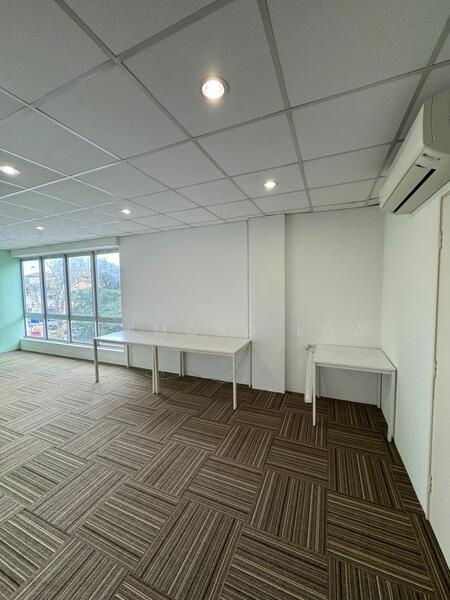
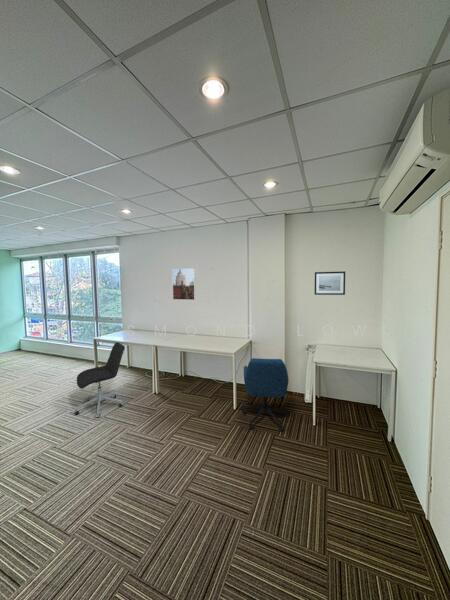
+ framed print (183, 284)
+ office chair (100, 377)
+ office chair (265, 386)
+ wall art (329, 283)
